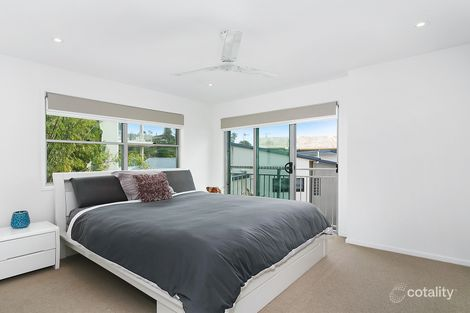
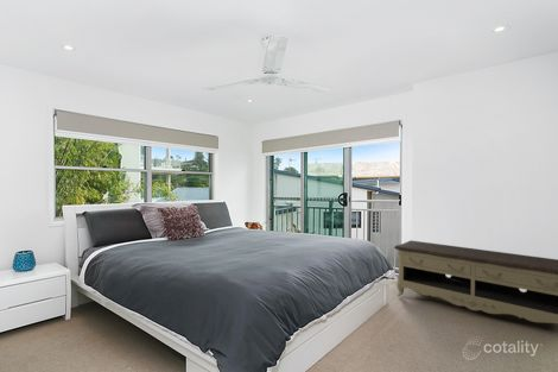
+ media console (477, 280)
